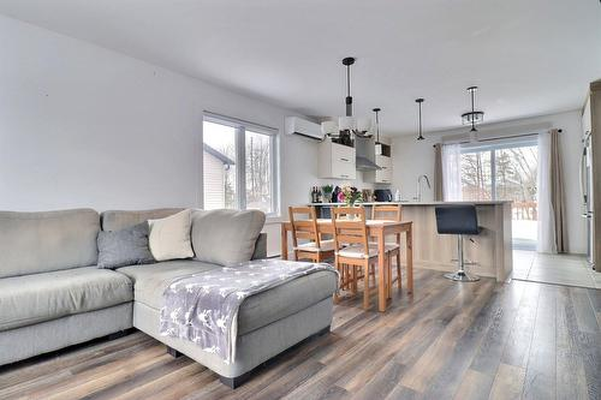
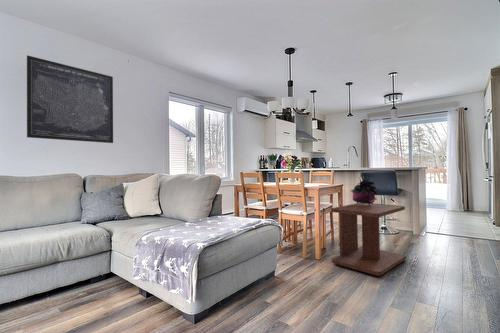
+ potted plant (364, 188)
+ side table (368, 234)
+ wall art (74, 103)
